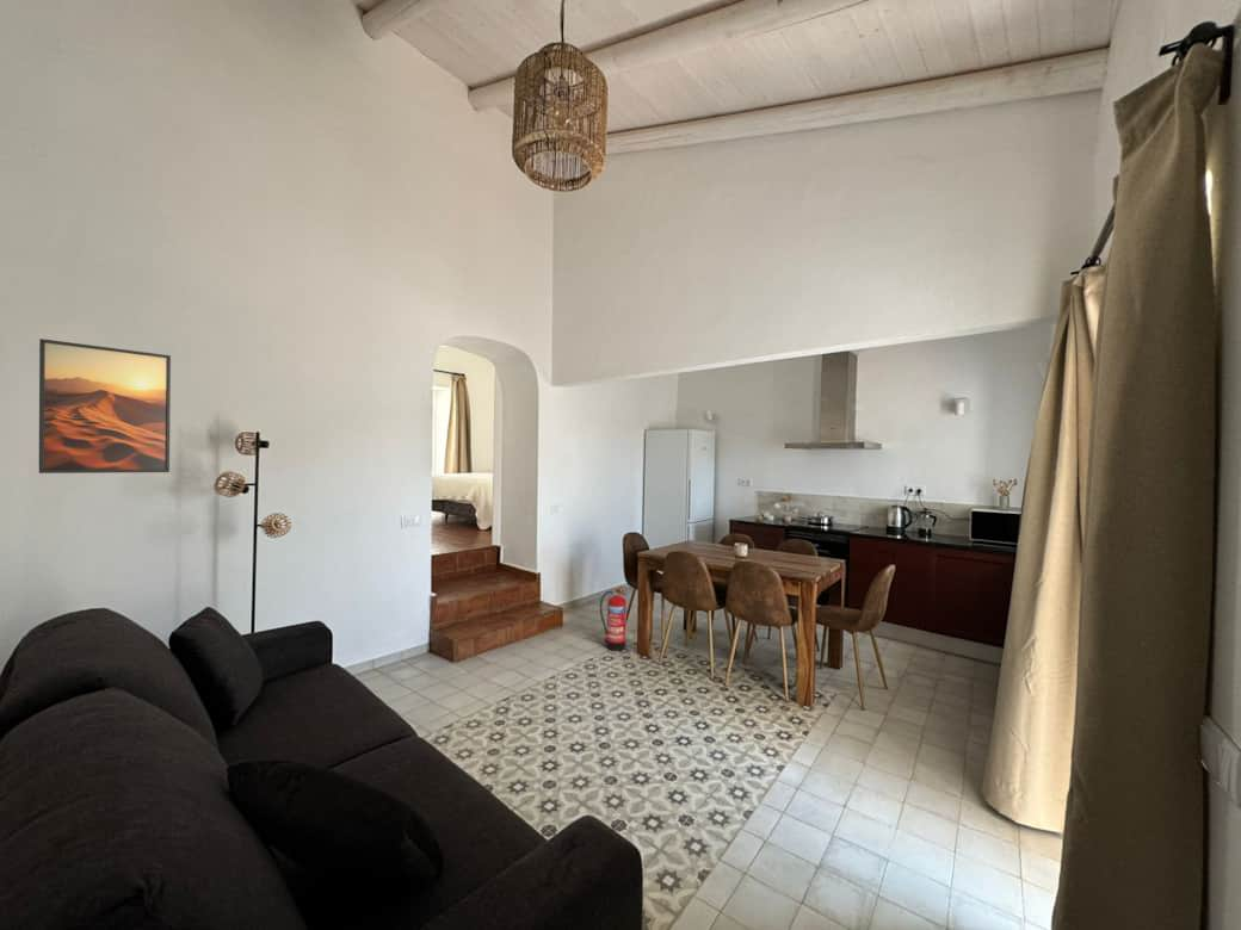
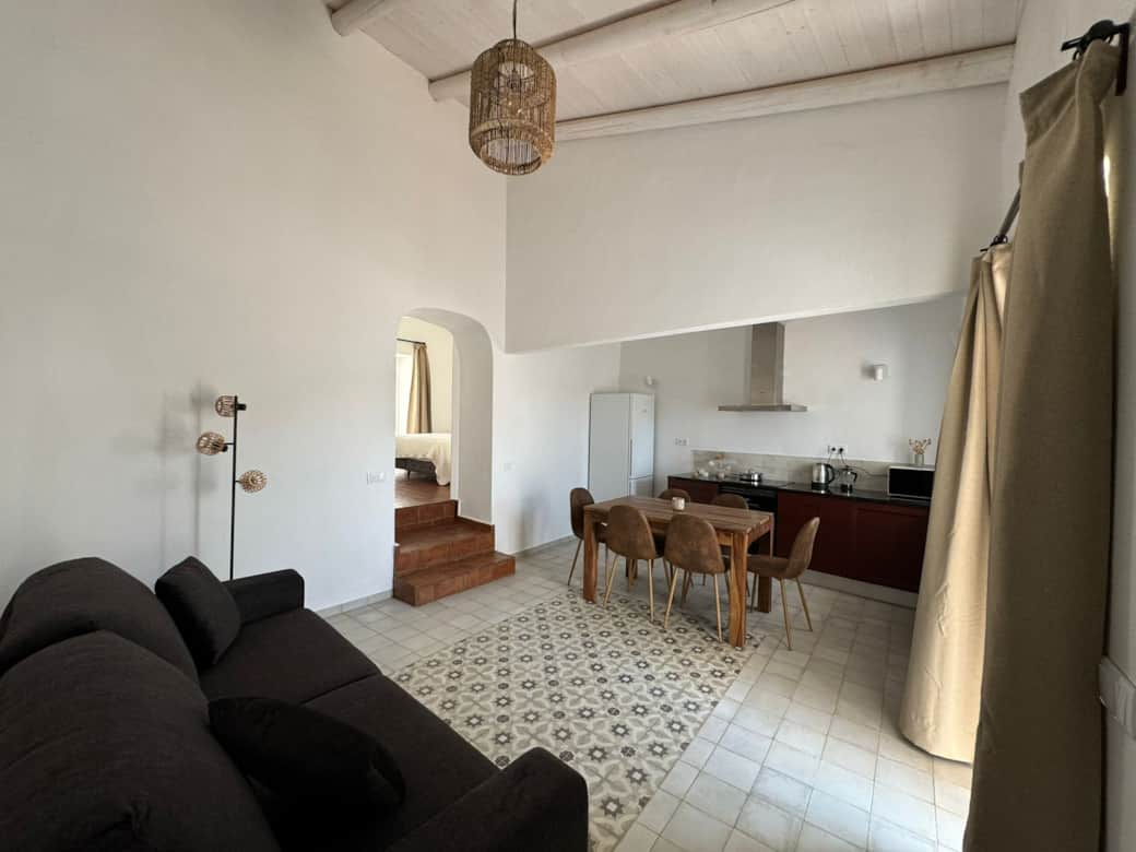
- fire extinguisher (612, 615)
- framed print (109, 410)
